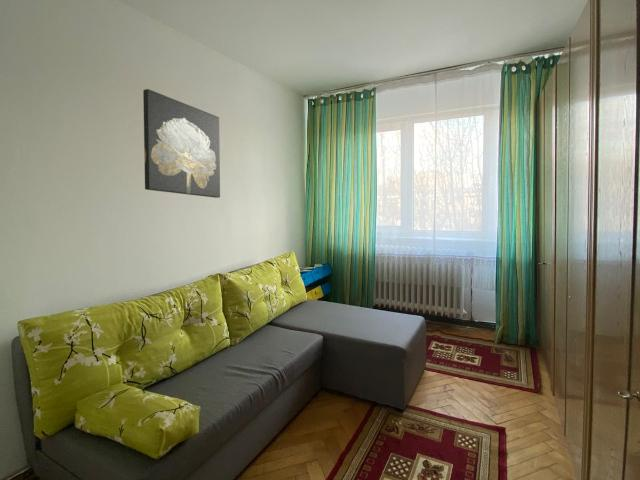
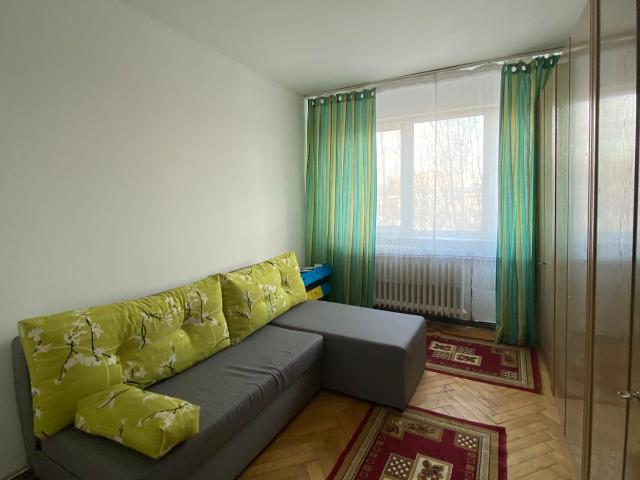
- wall art (185, 149)
